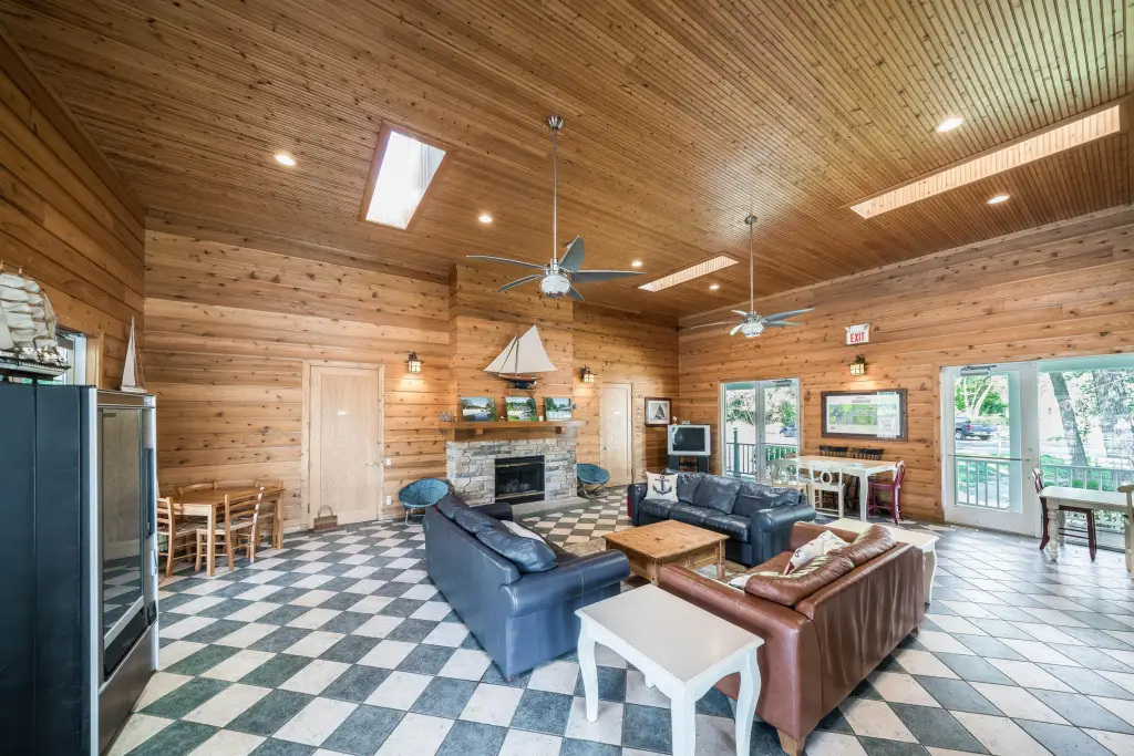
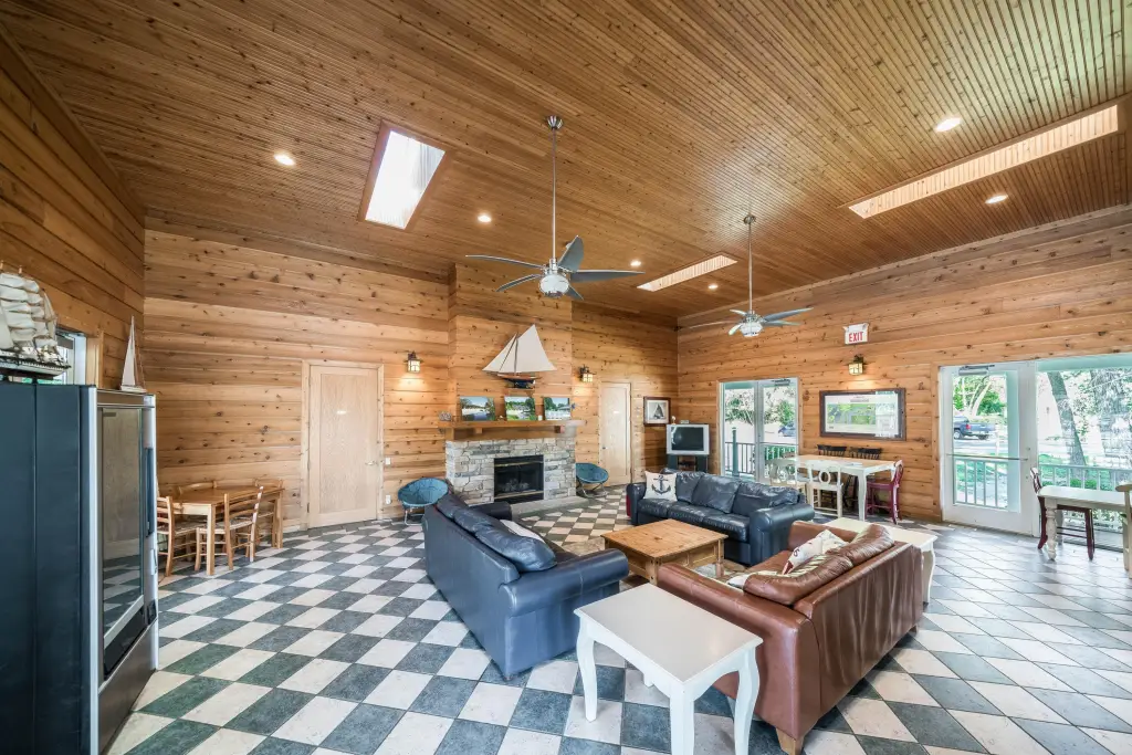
- basket (326, 518)
